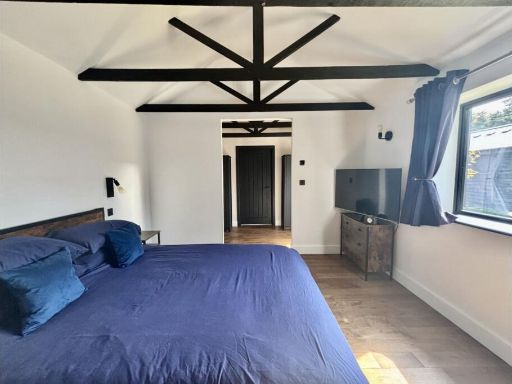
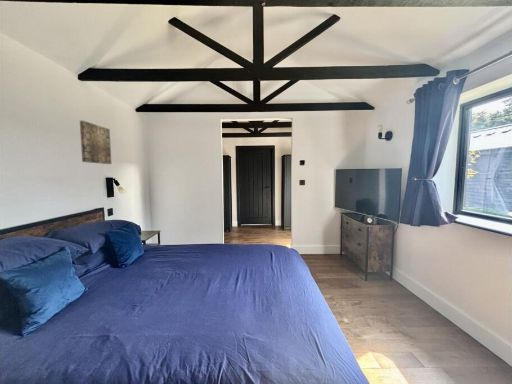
+ wall art (96, 144)
